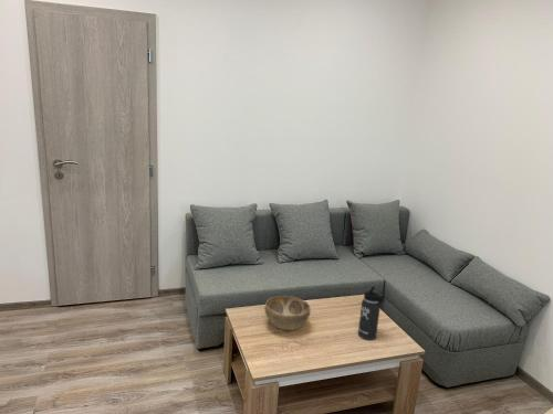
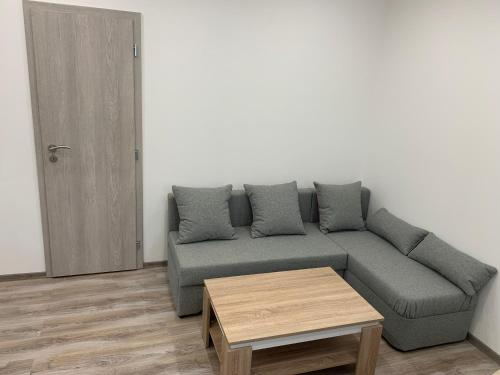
- thermos bottle (372, 311)
- decorative bowl (286, 315)
